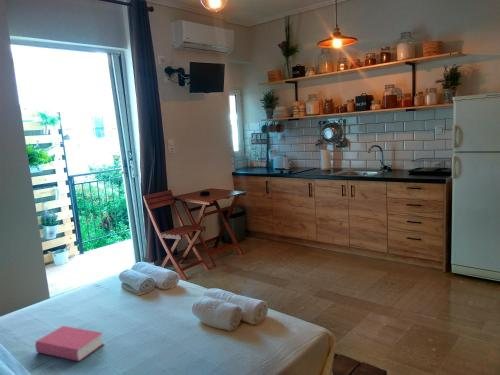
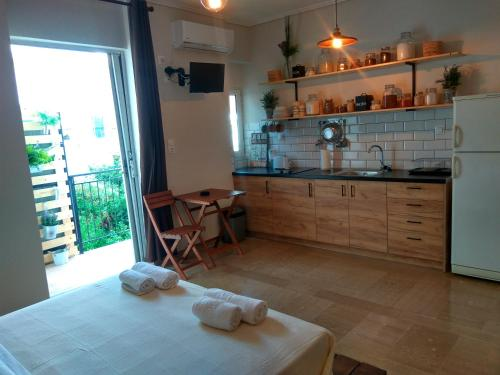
- book (69, 342)
